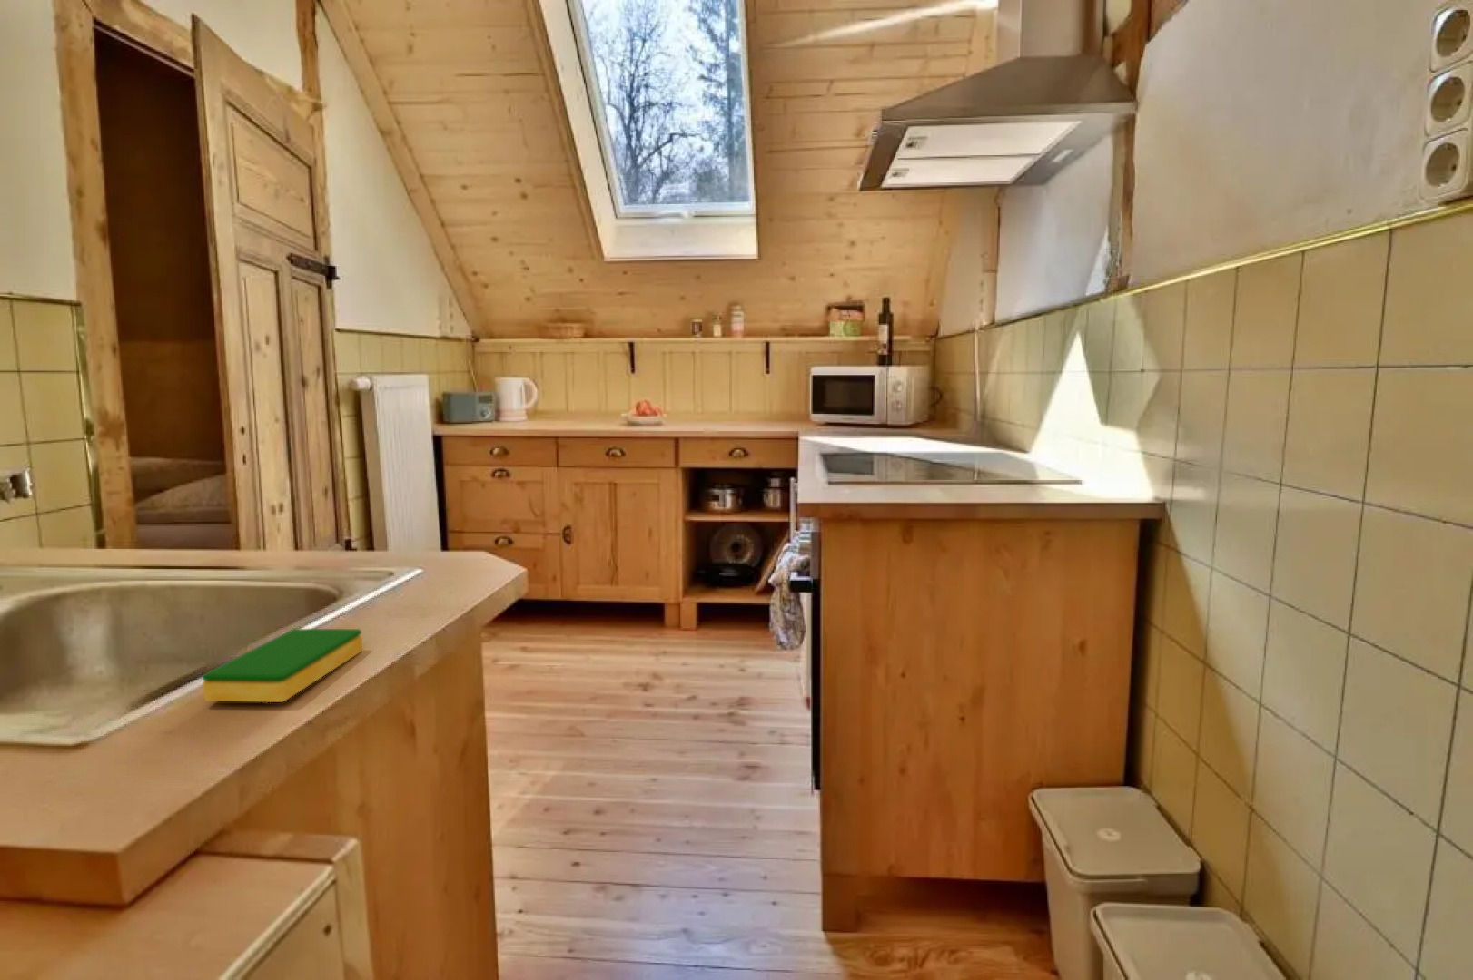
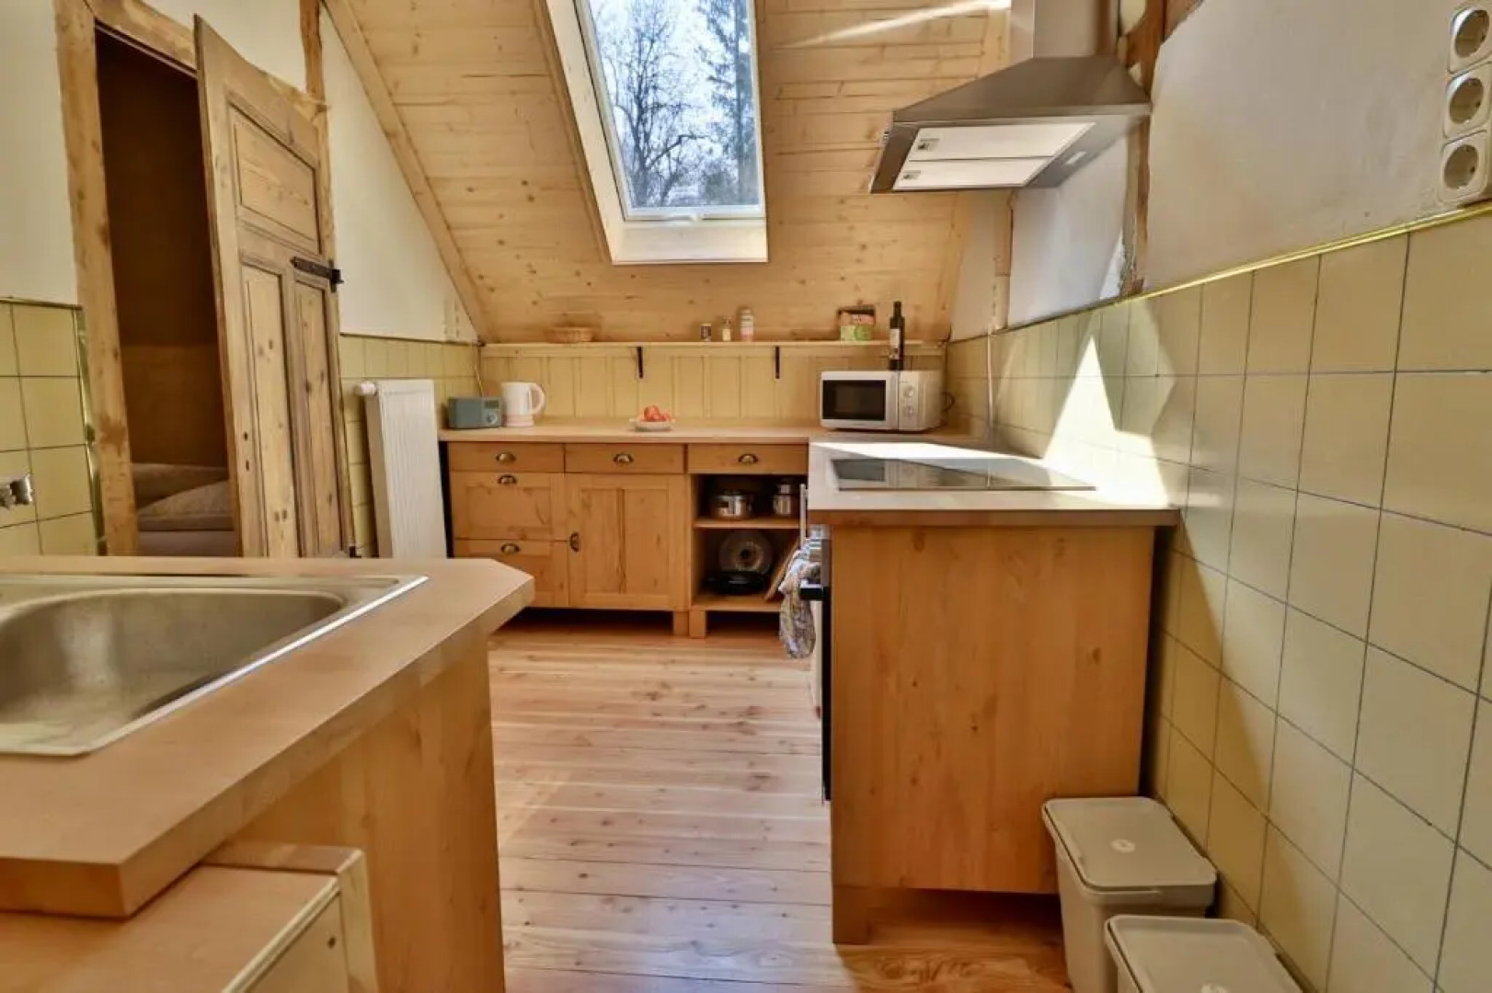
- dish sponge (289, 662)
